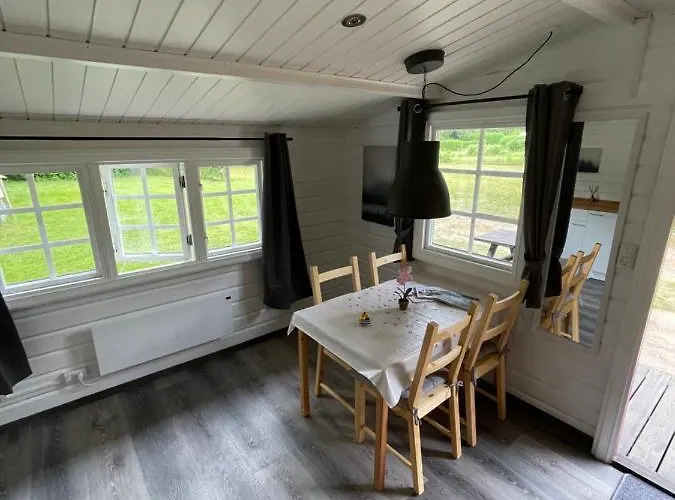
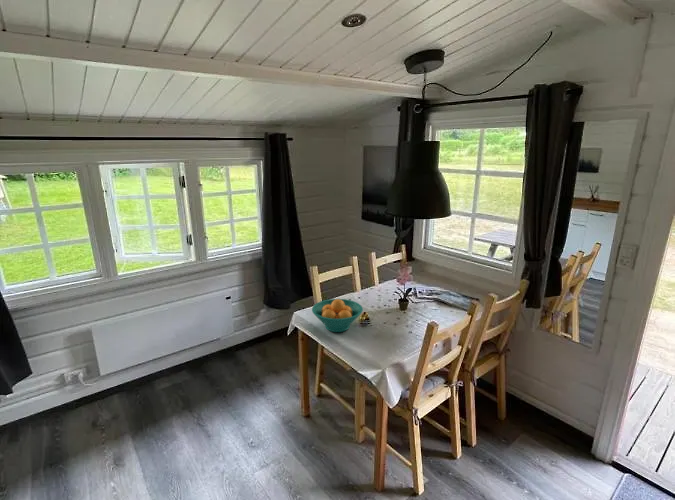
+ fruit bowl (337, 313)
